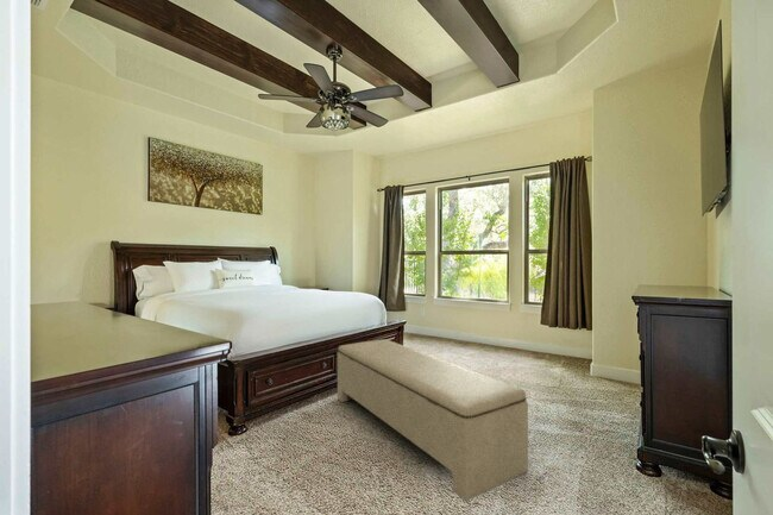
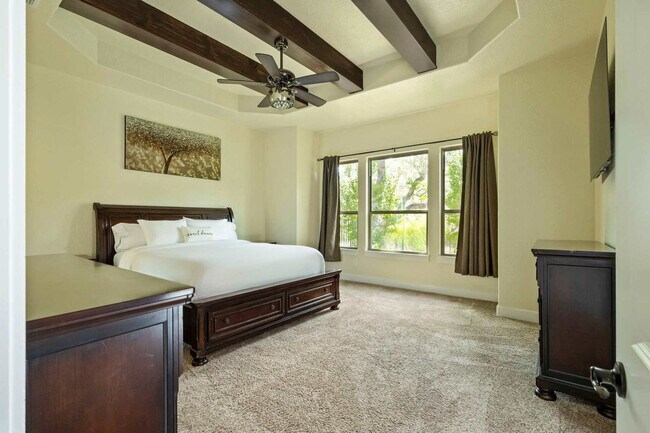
- bench (413, 394)
